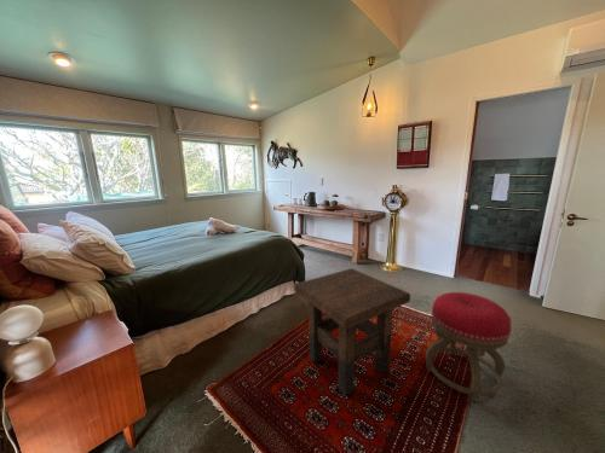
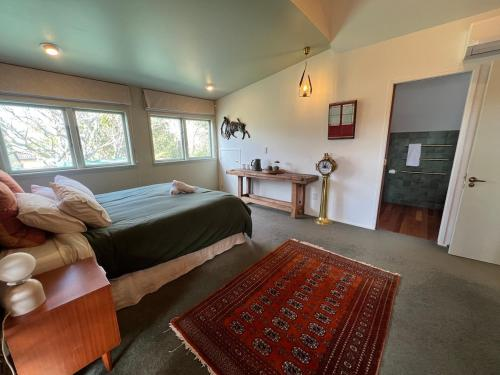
- side table (348, 326)
- stool (466, 339)
